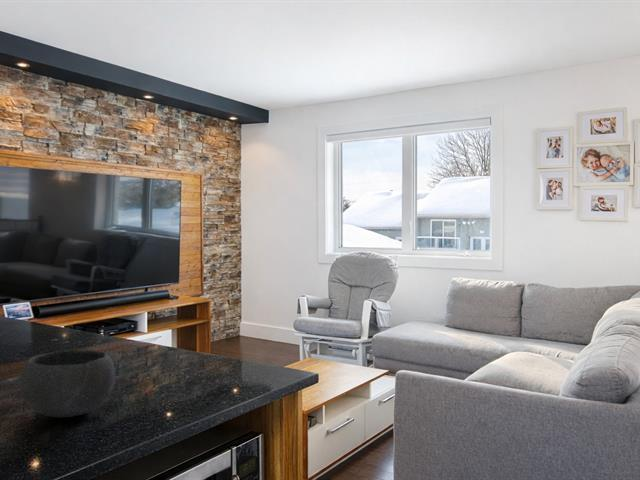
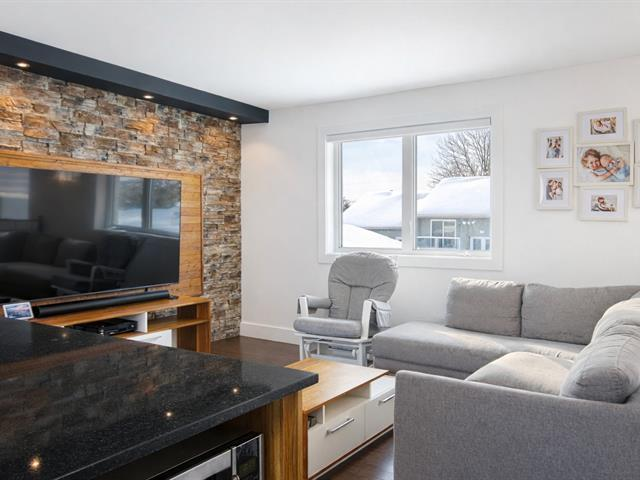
- bowl (69, 384)
